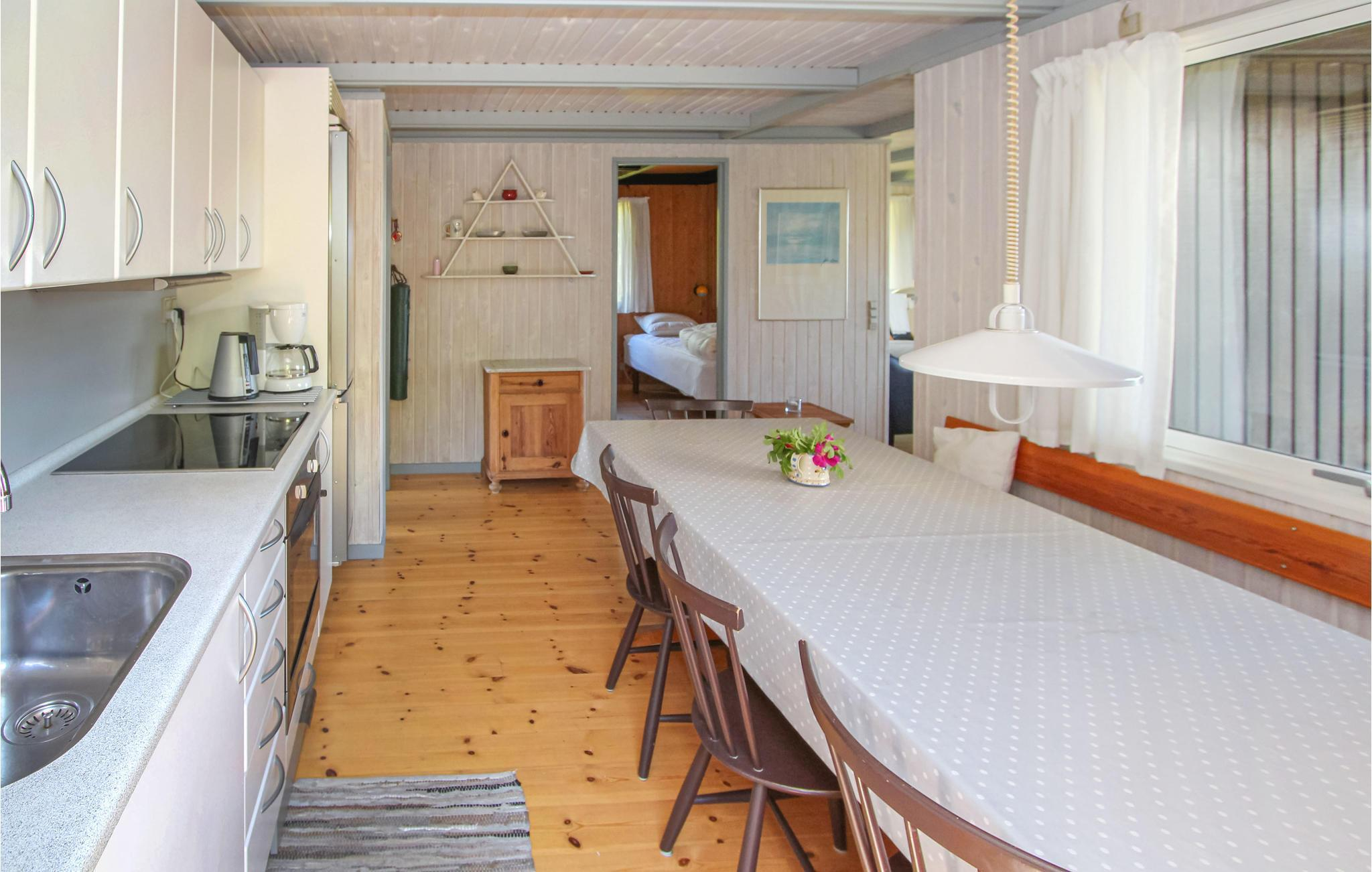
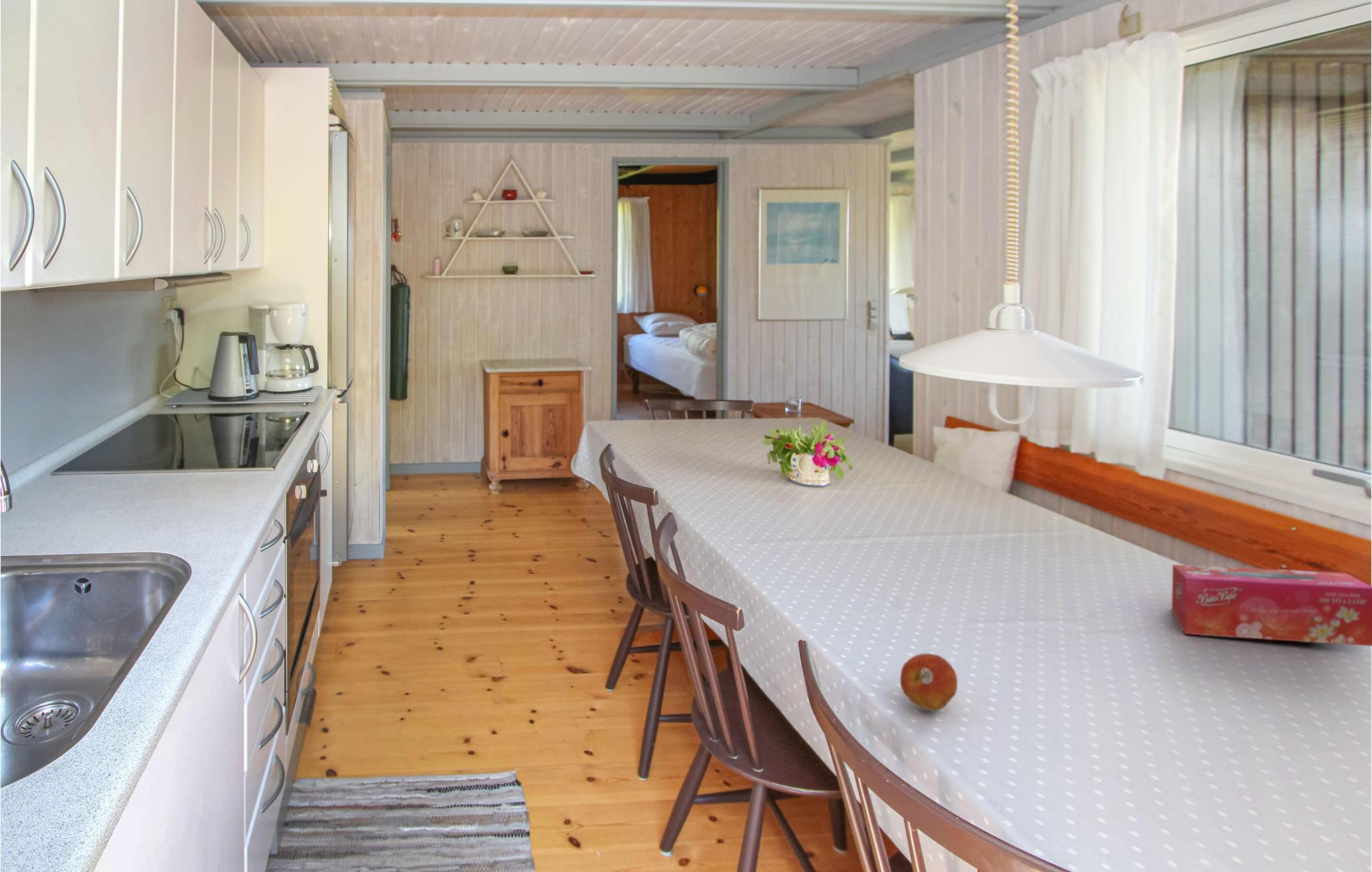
+ fruit (929, 682)
+ tissue box (1266, 603)
